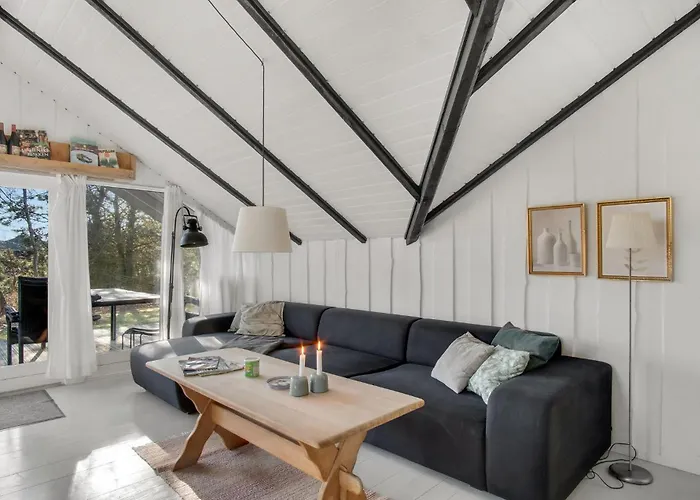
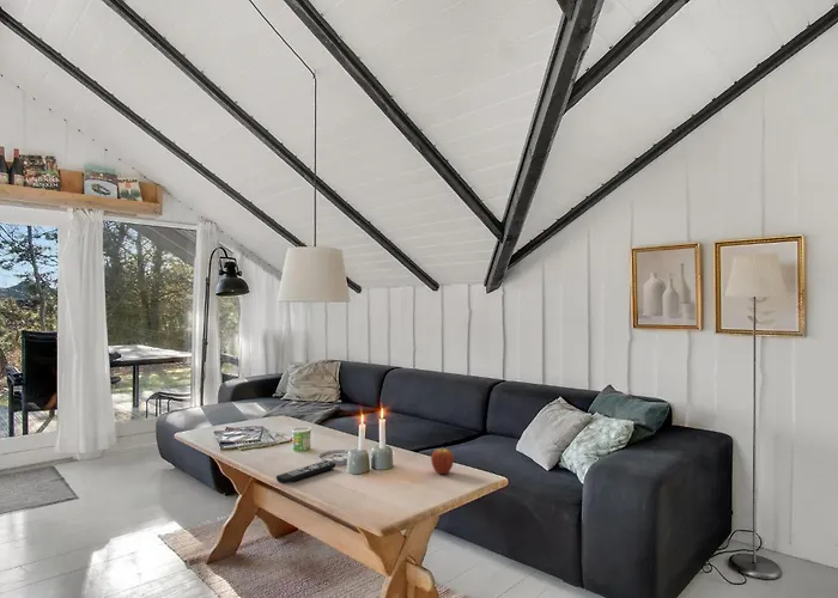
+ fruit (442, 459)
+ remote control (306, 471)
